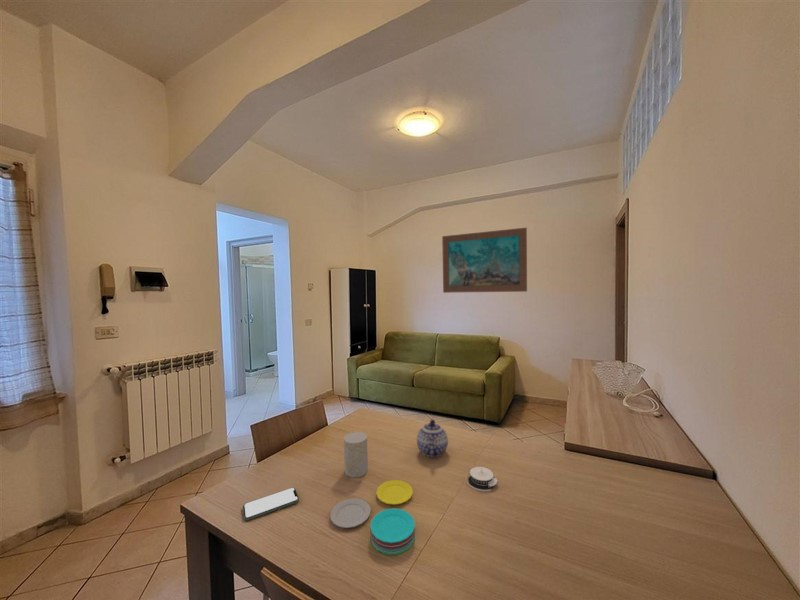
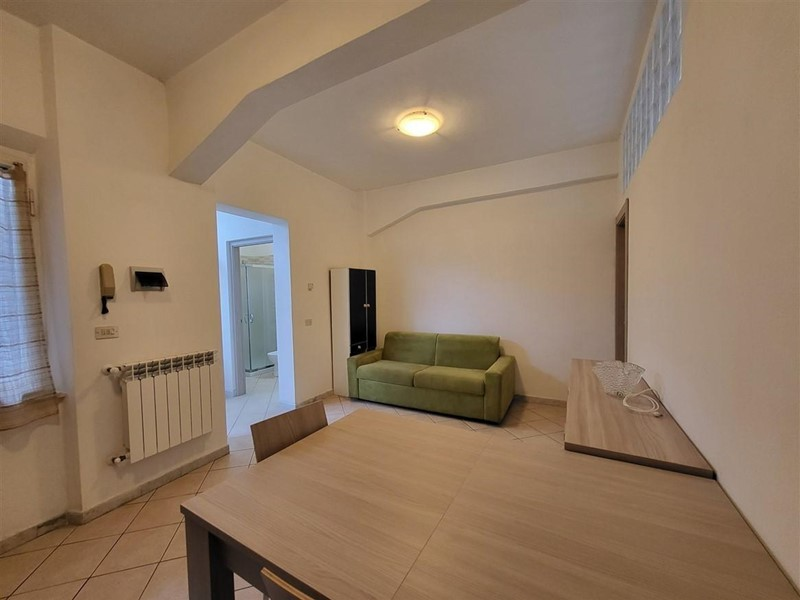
- smartphone (271, 503)
- wall art (482, 262)
- teapot (432, 437)
- architectural model (481, 474)
- plate (370, 509)
- cup (356, 453)
